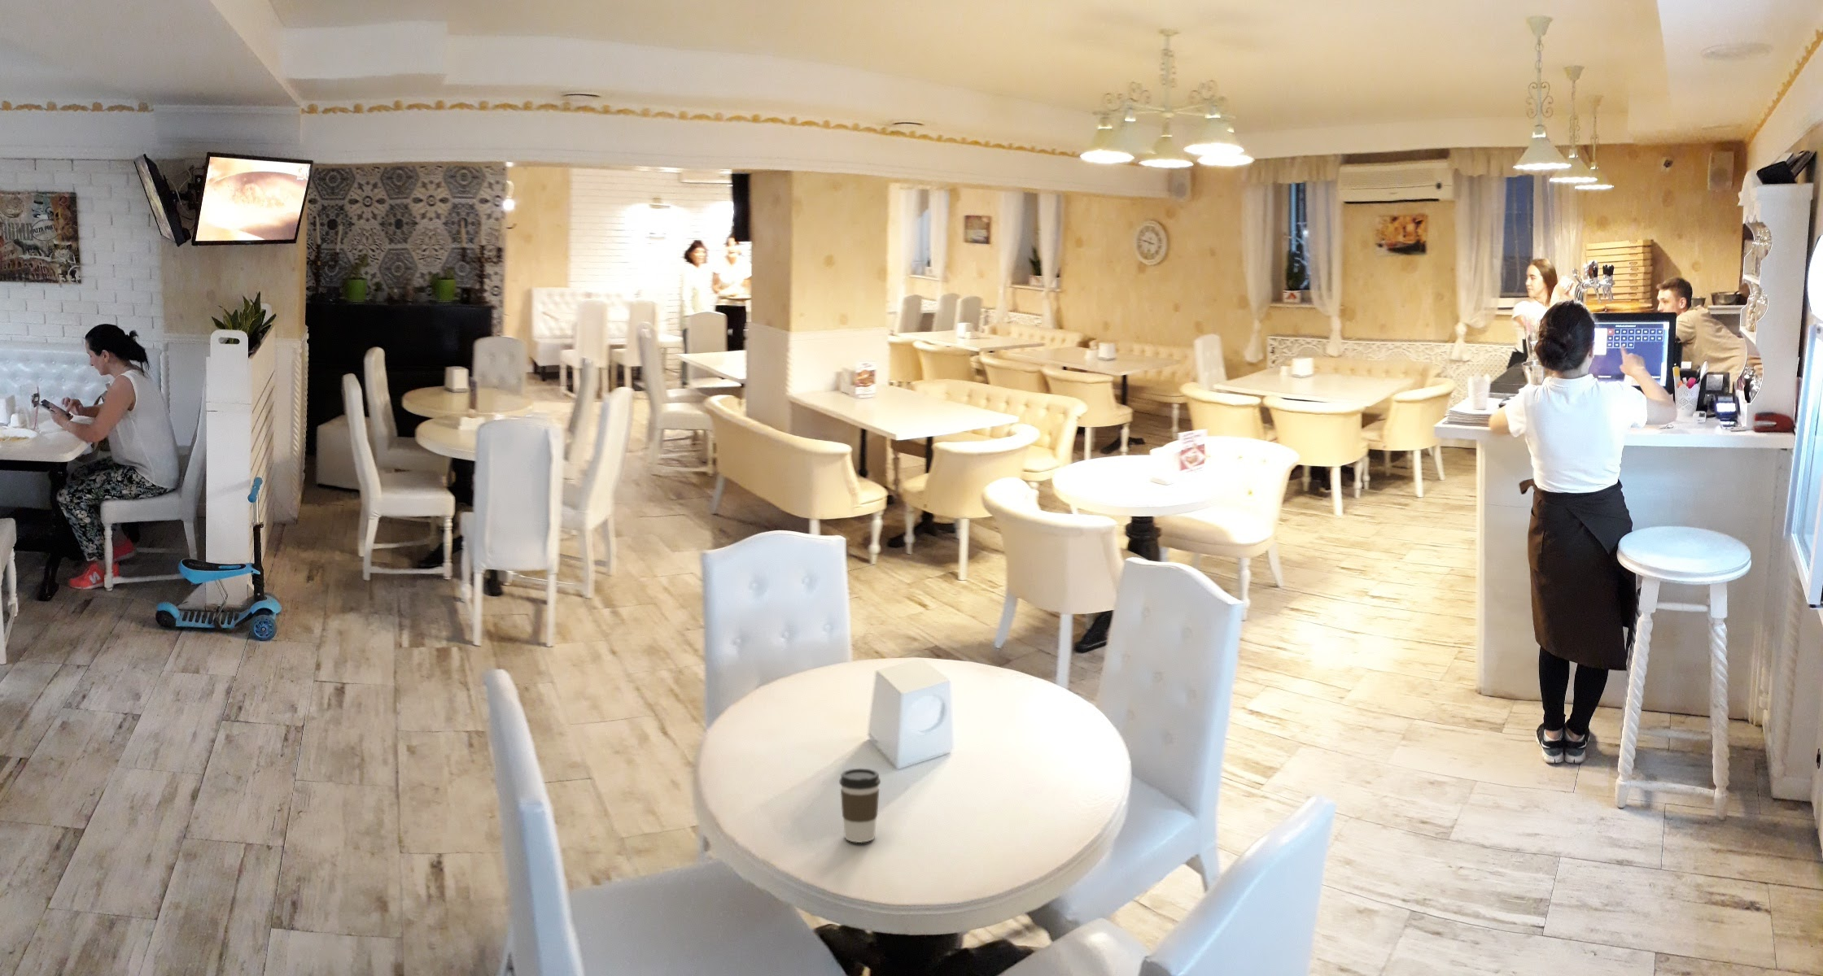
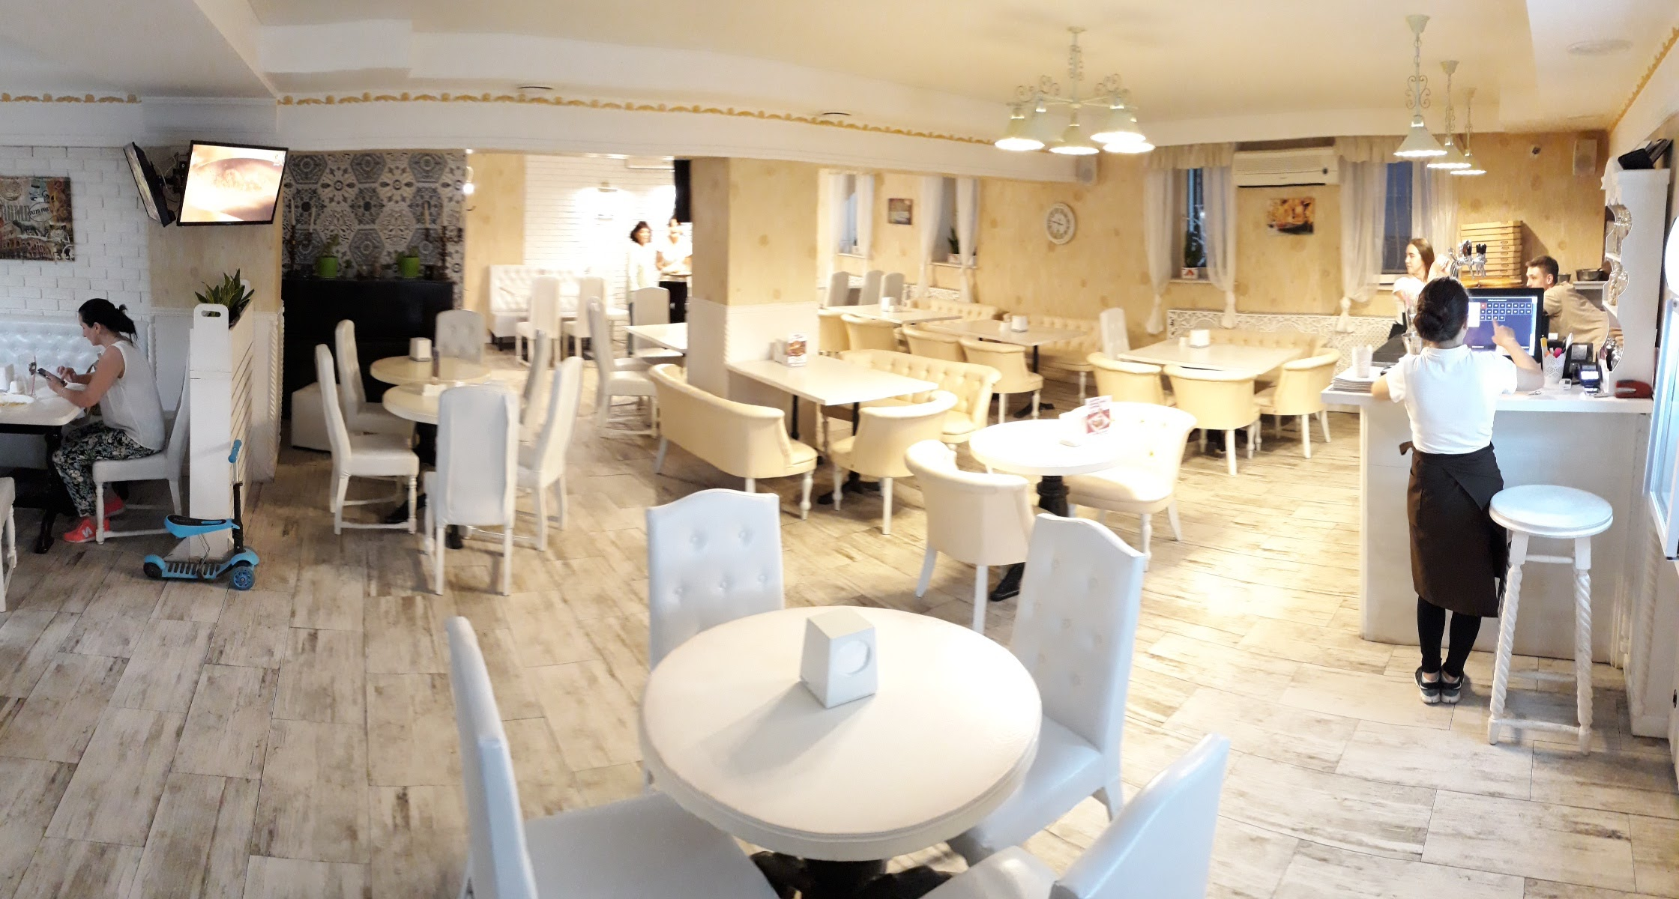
- coffee cup (860, 805)
